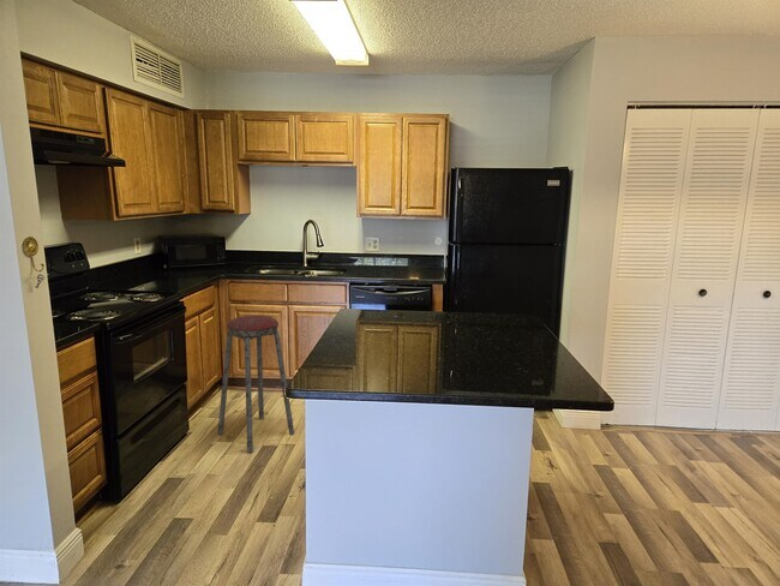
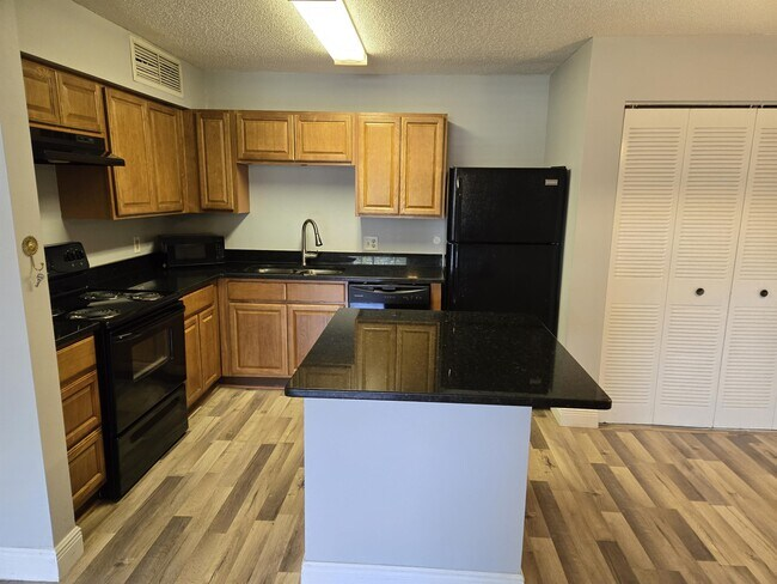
- music stool (258, 377)
